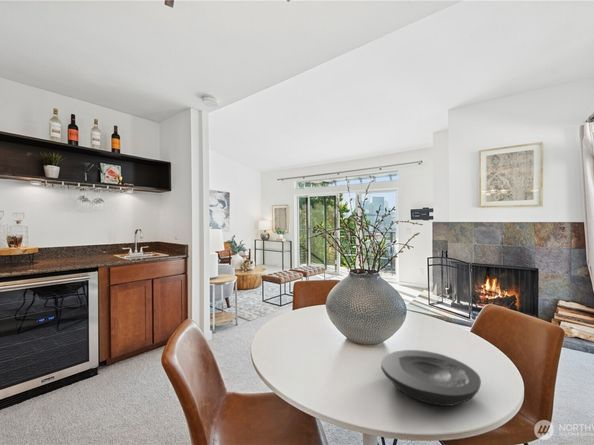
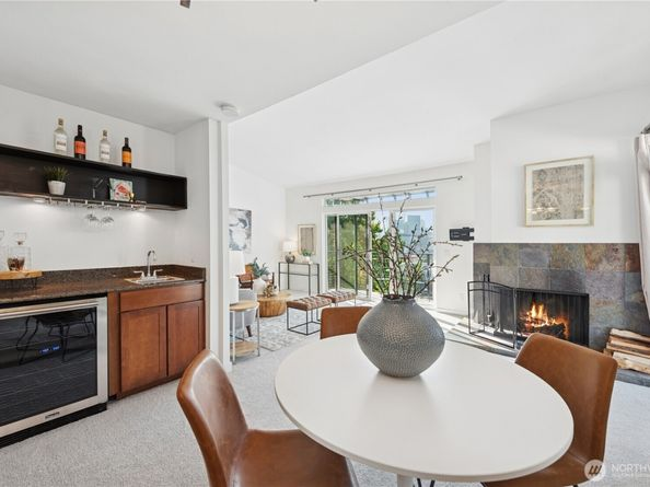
- plate (428, 379)
